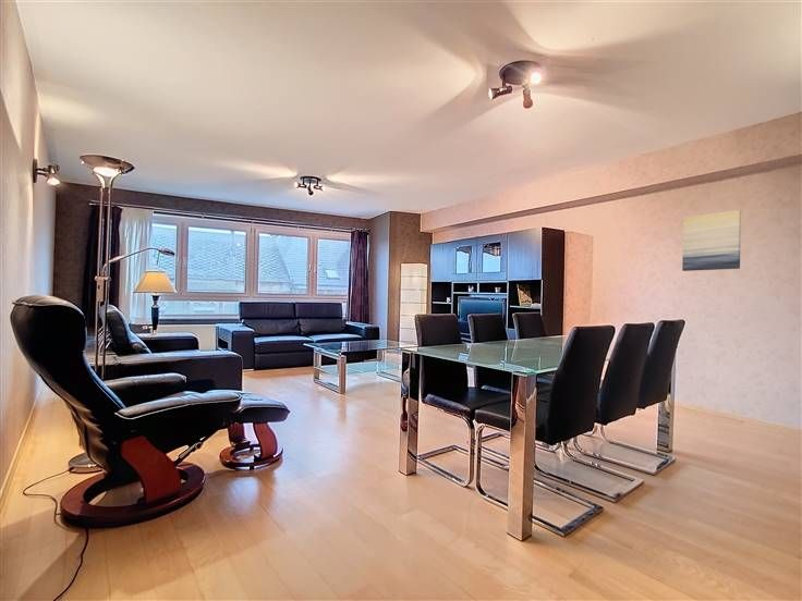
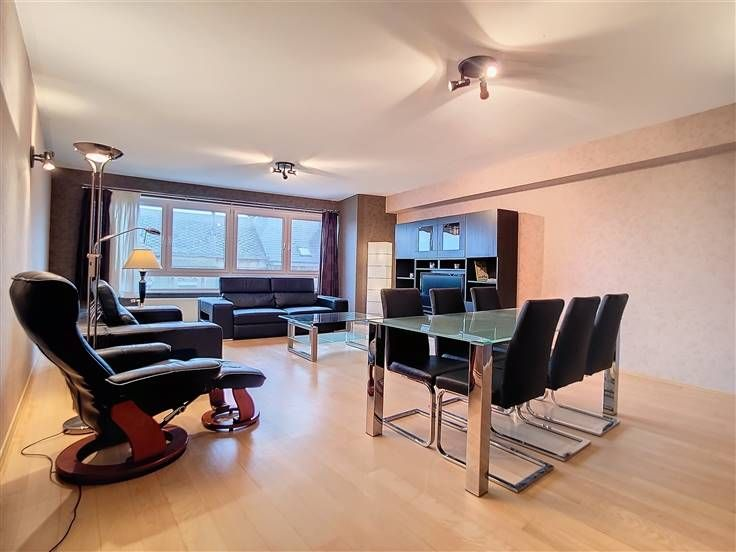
- wall art (710, 242)
